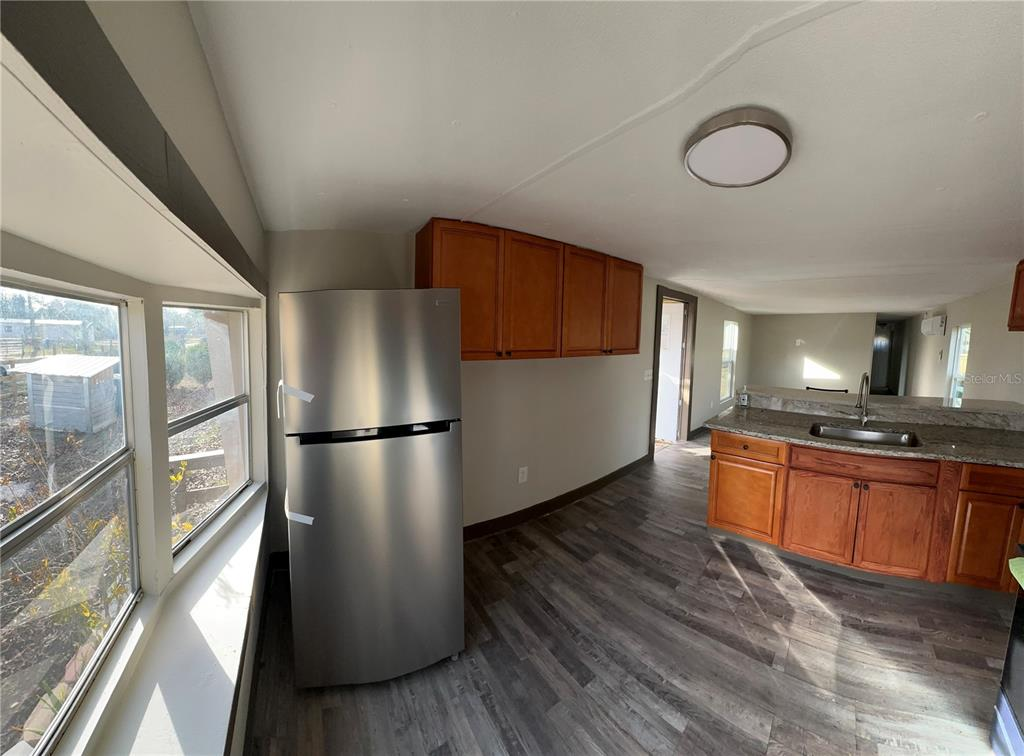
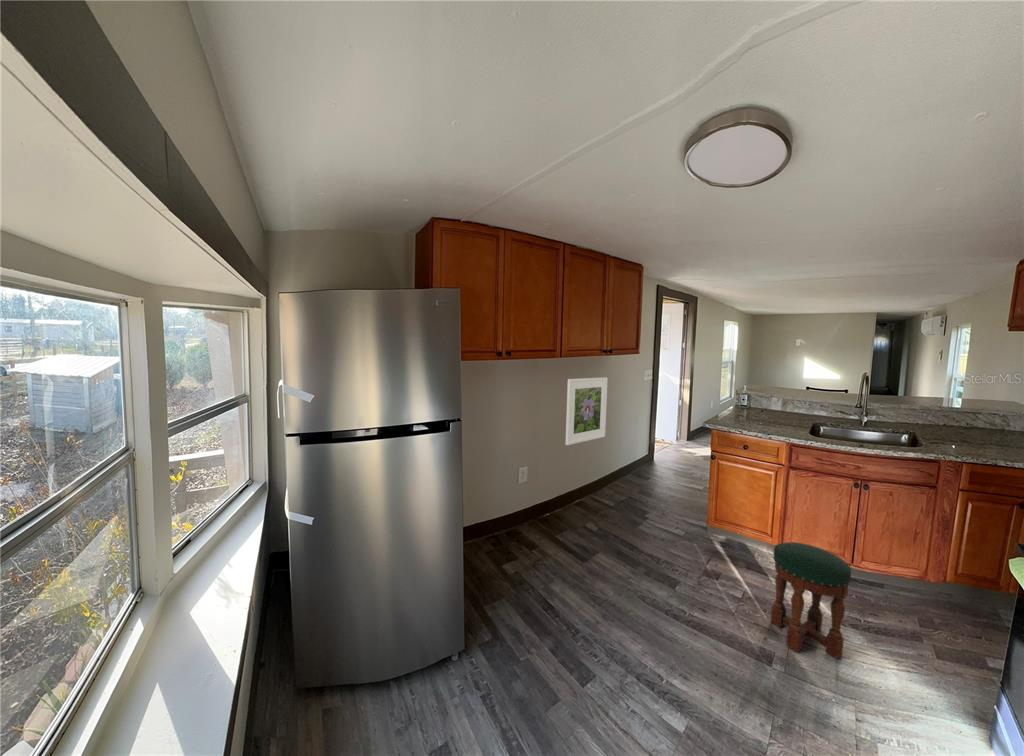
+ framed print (587, 409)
+ stool (809, 591)
